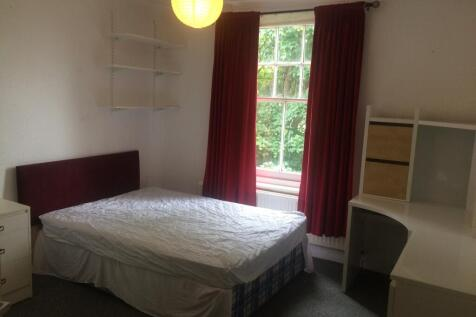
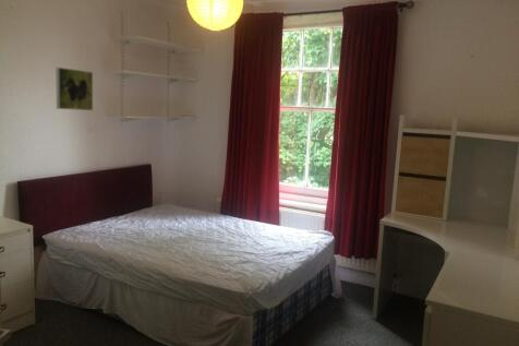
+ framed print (74, 90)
